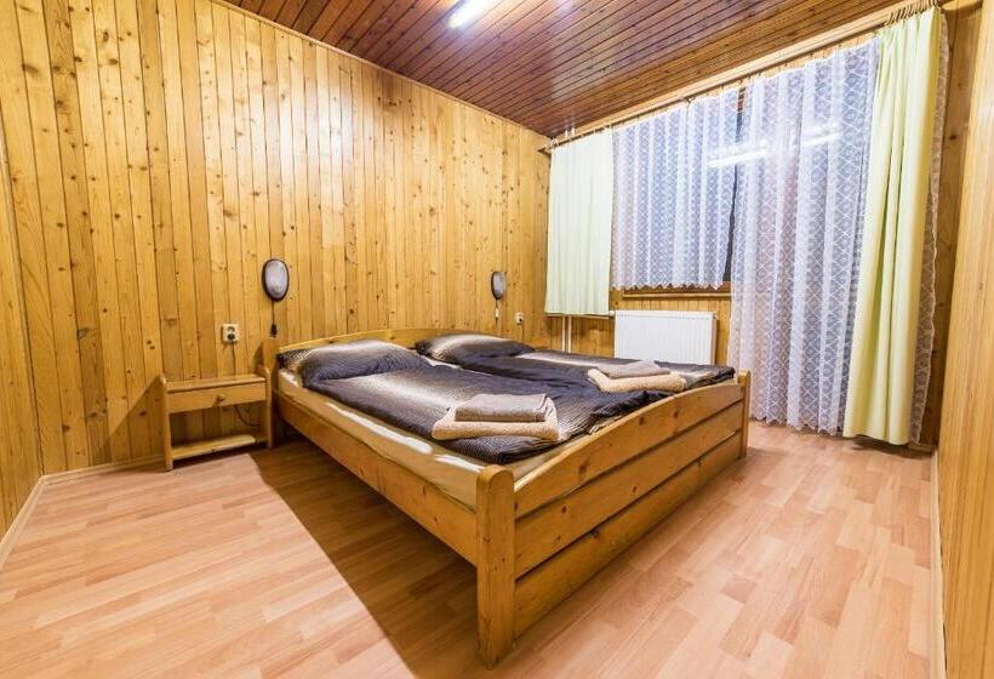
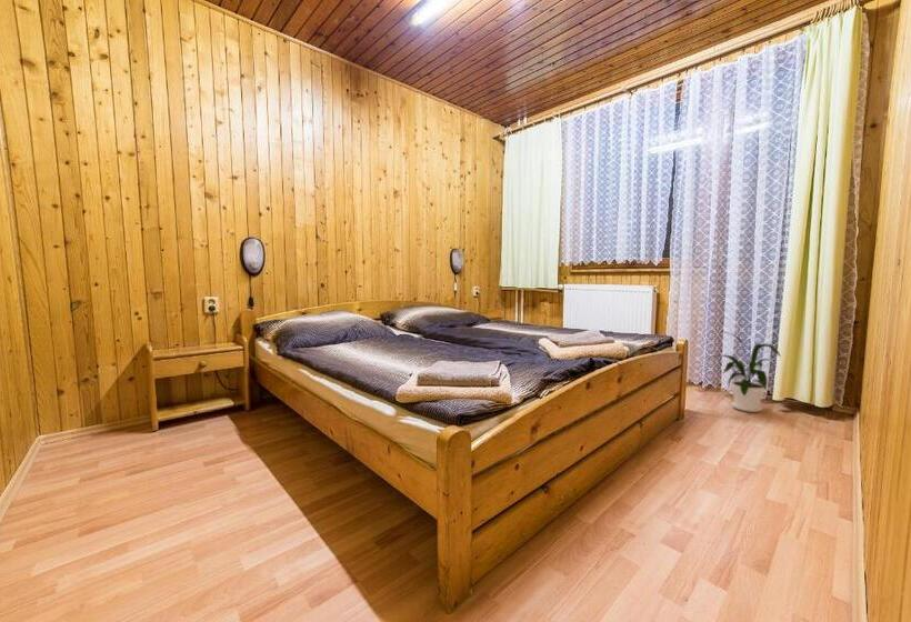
+ house plant (744, 371)
